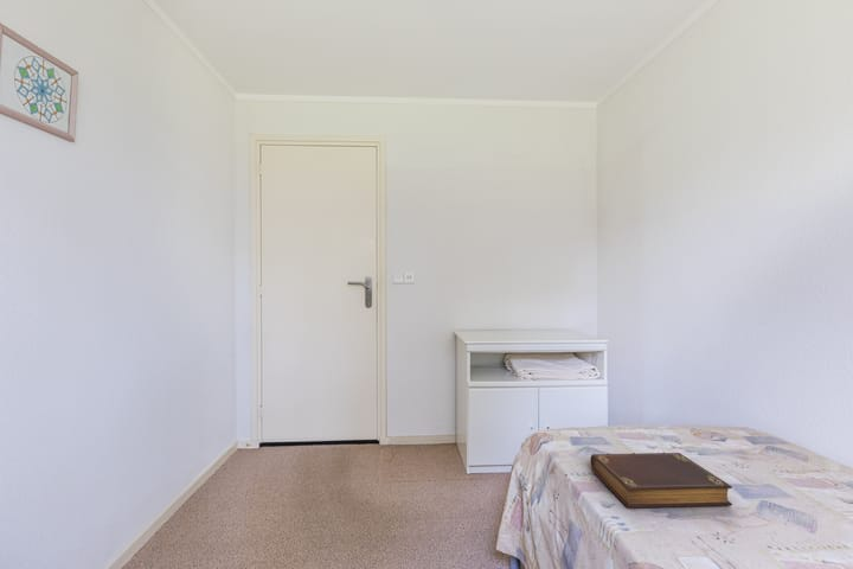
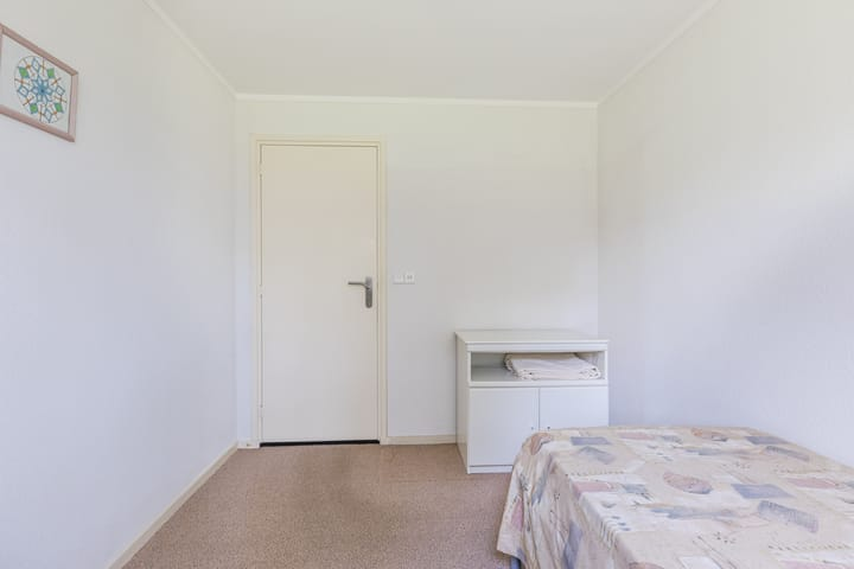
- book (654, 477)
